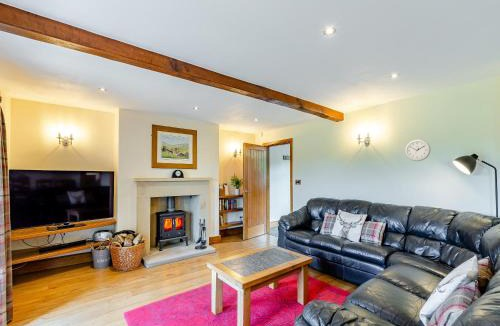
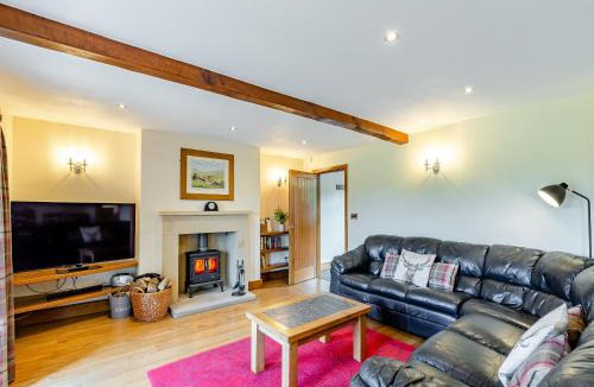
- wall clock (417, 150)
